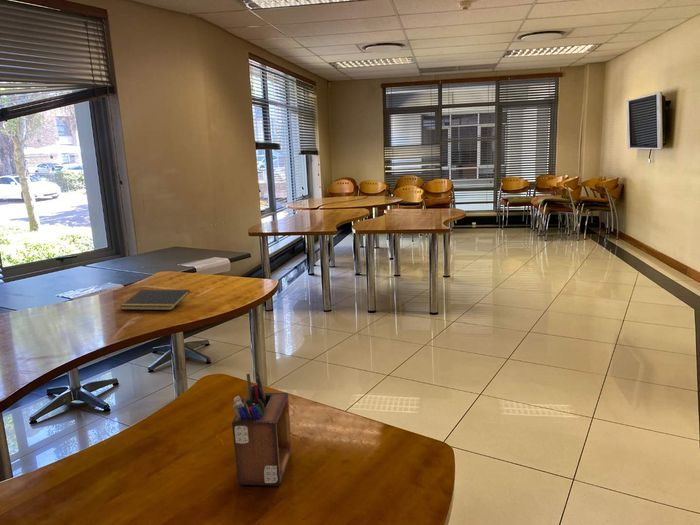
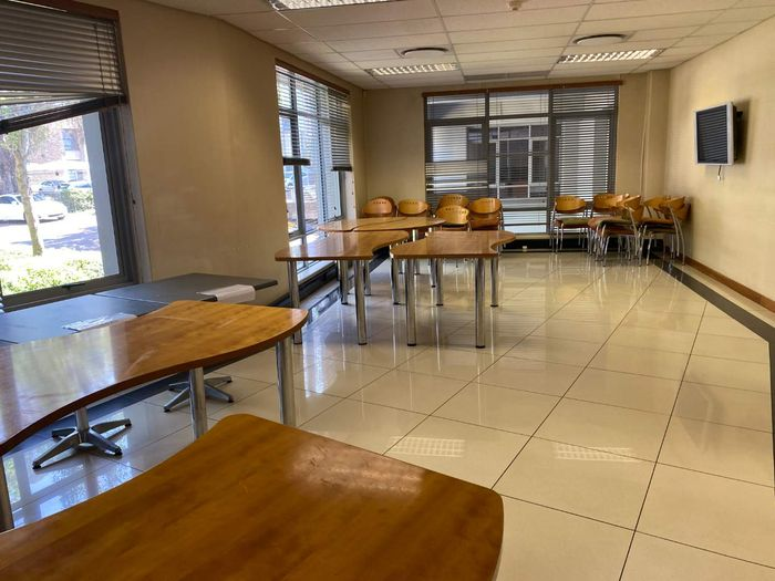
- desk organizer (262, 425)
- notepad (155, 299)
